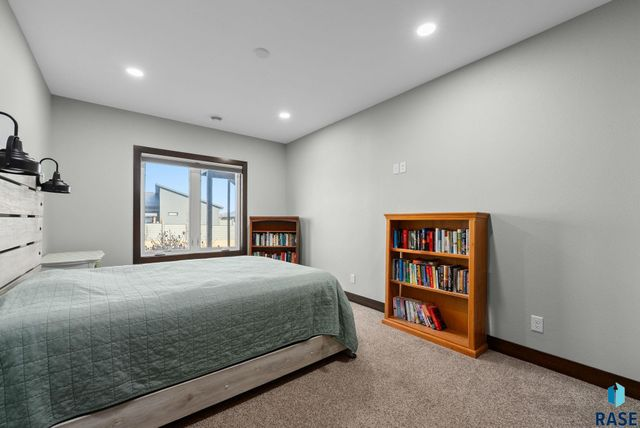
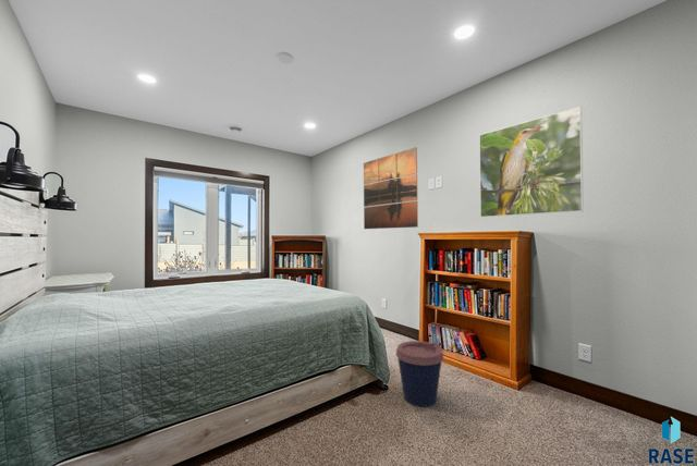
+ coffee cup (419, 372)
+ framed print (525, 168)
+ wall art (388, 192)
